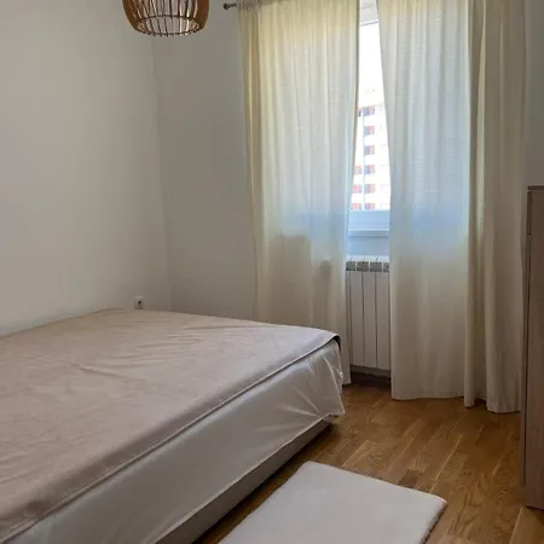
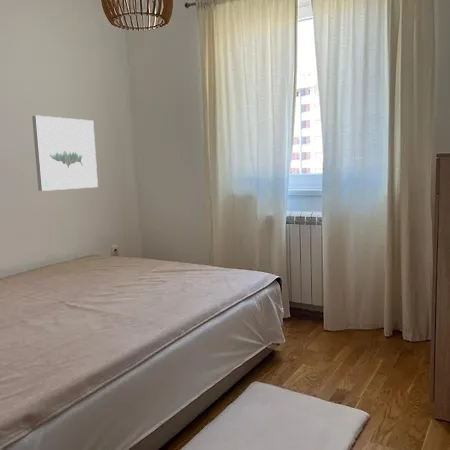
+ wall art (67, 153)
